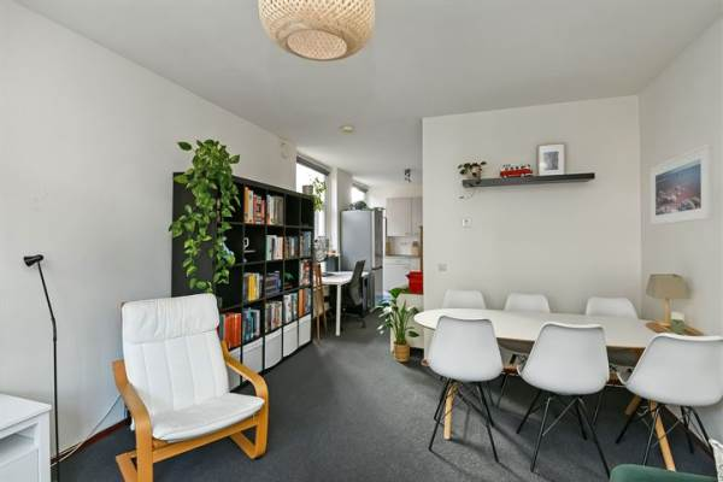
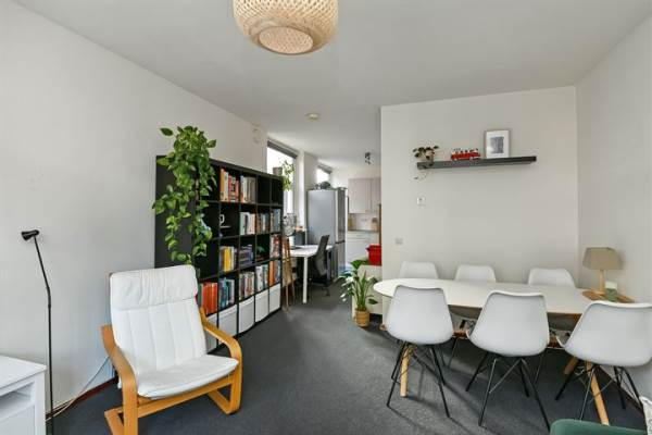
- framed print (676, 189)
